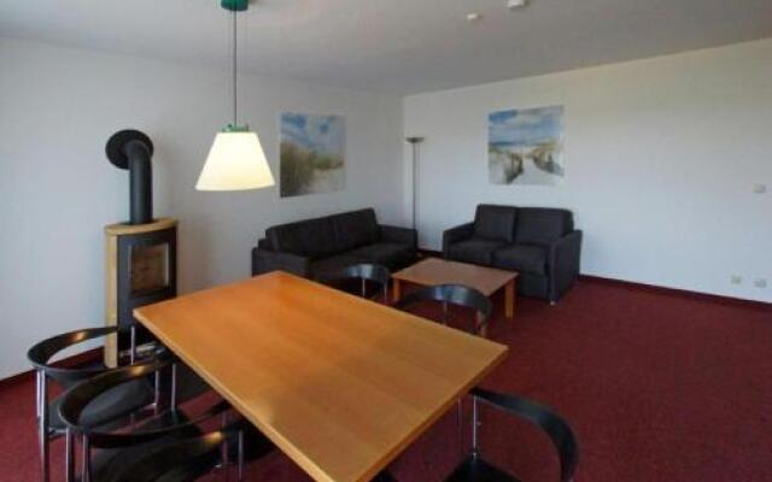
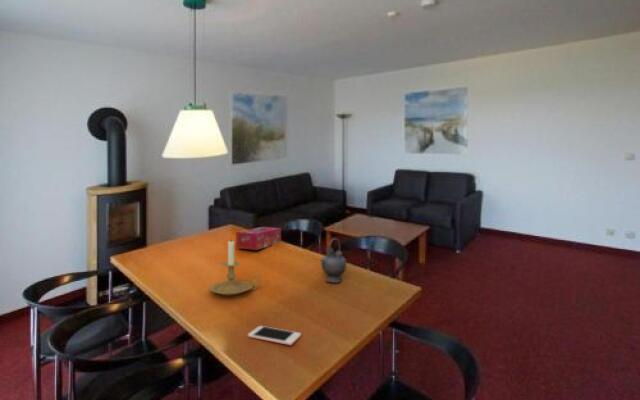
+ cell phone (274, 335)
+ tissue box (259, 237)
+ teapot (331, 259)
+ candle holder (231, 265)
